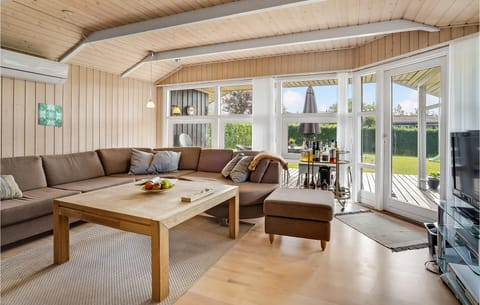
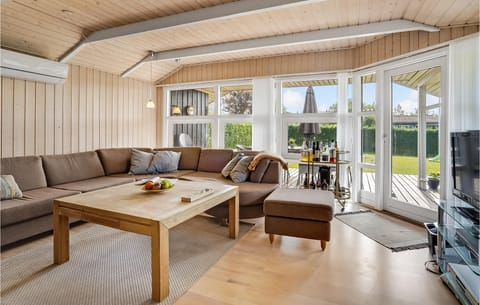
- wall art (50, 115)
